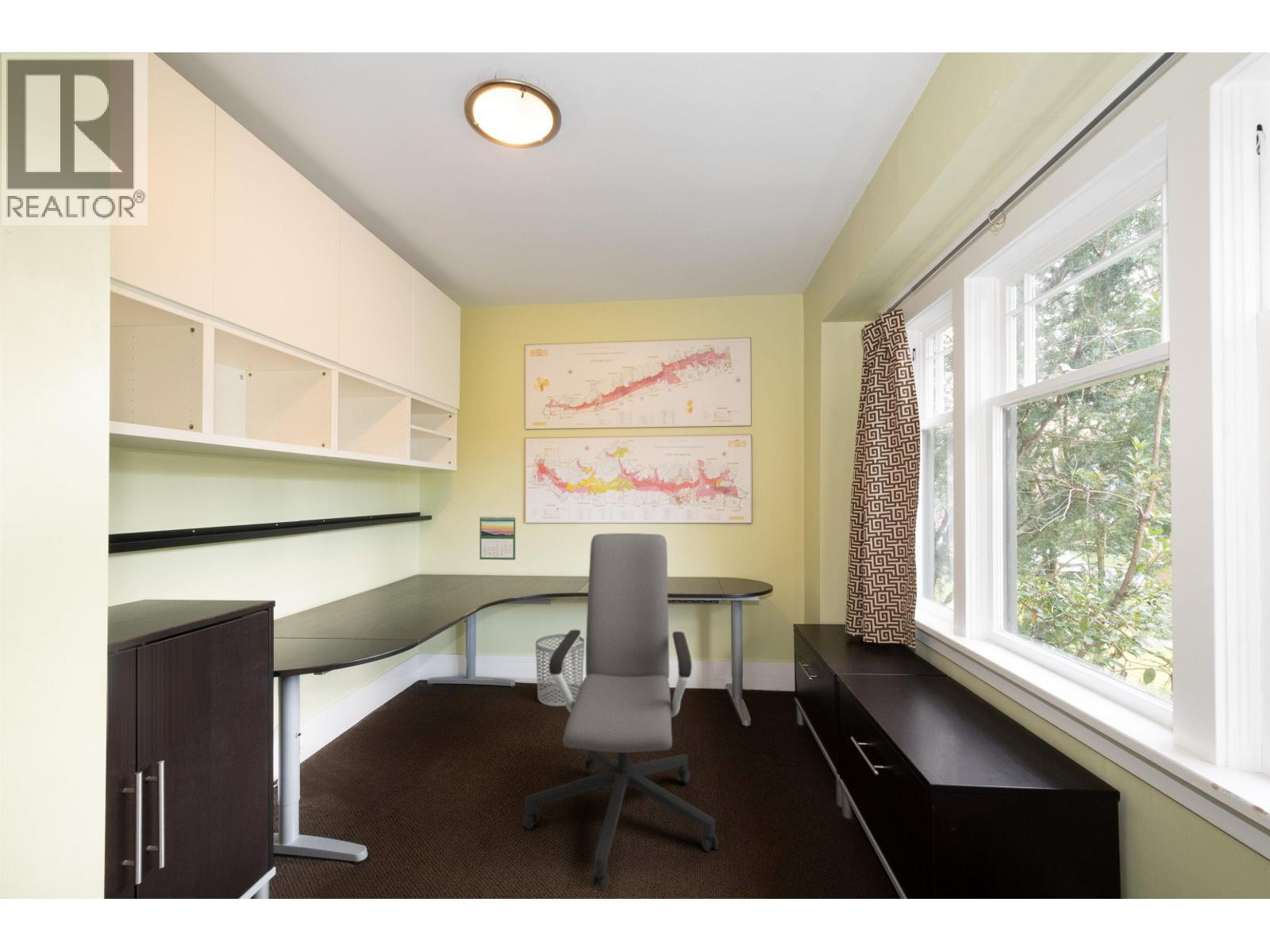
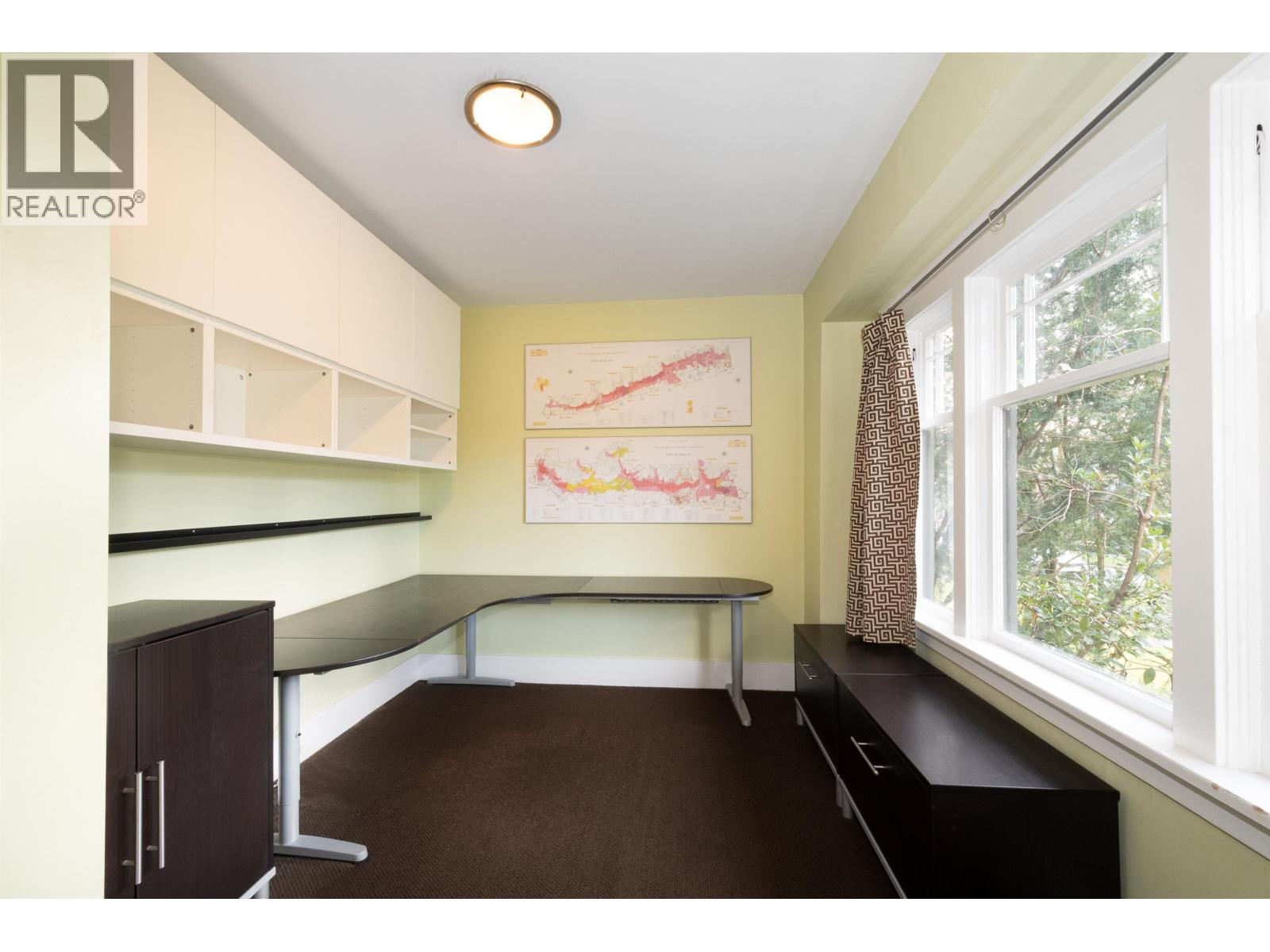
- calendar (497, 537)
- waste bin (562, 669)
- office chair (619, 681)
